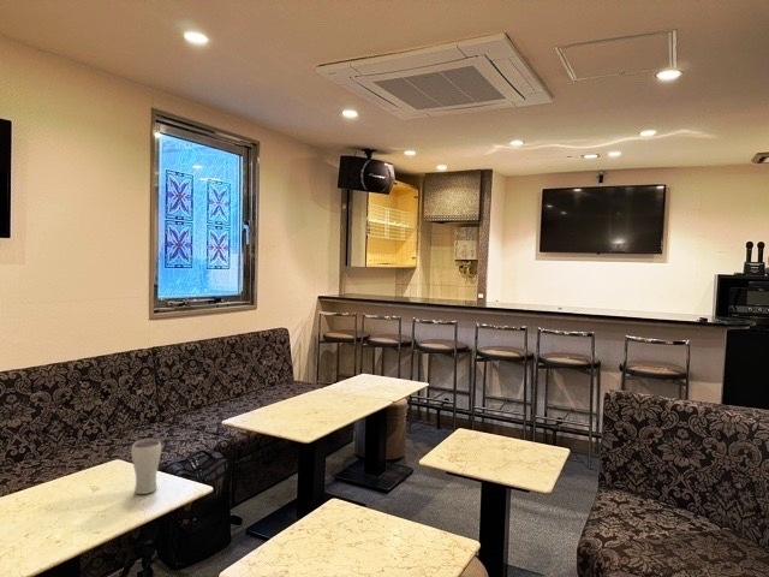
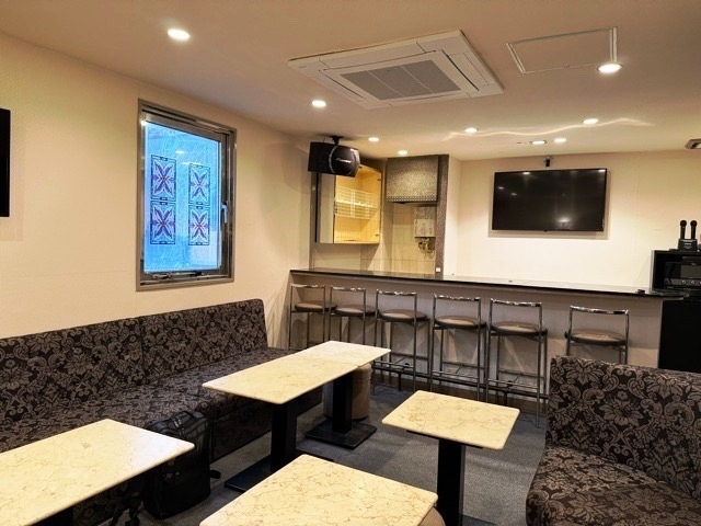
- drinking glass (145, 466)
